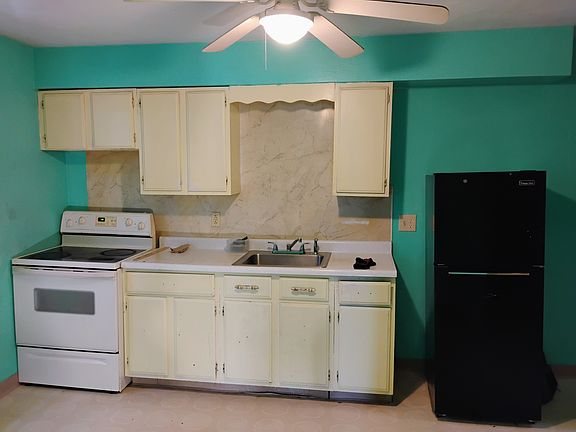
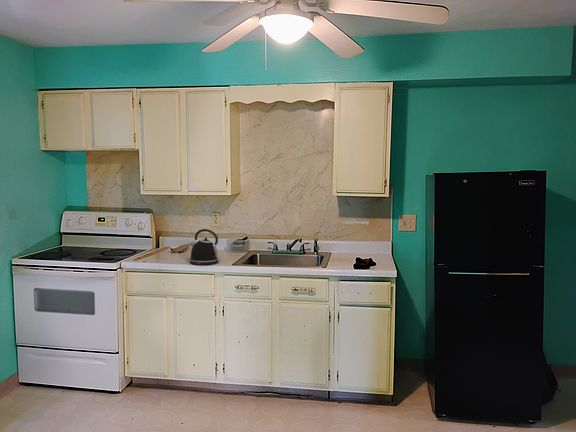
+ kettle (204, 245)
